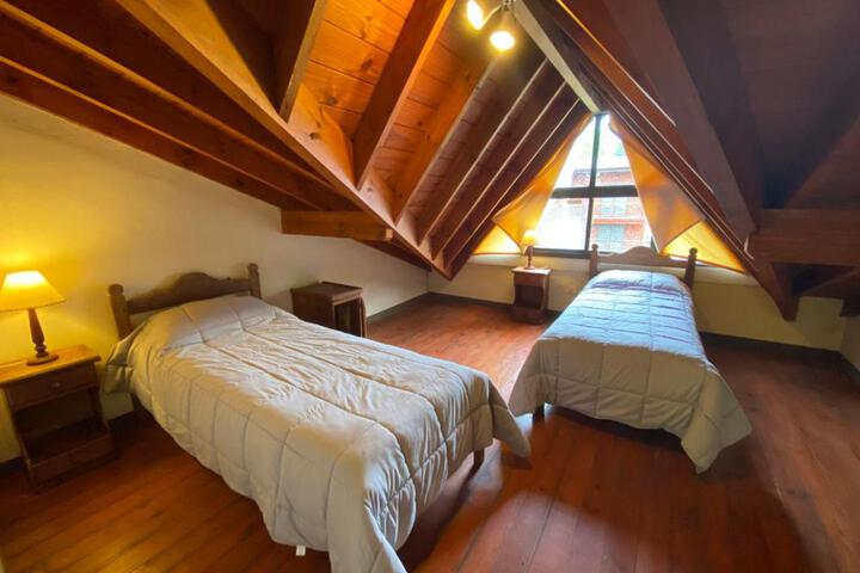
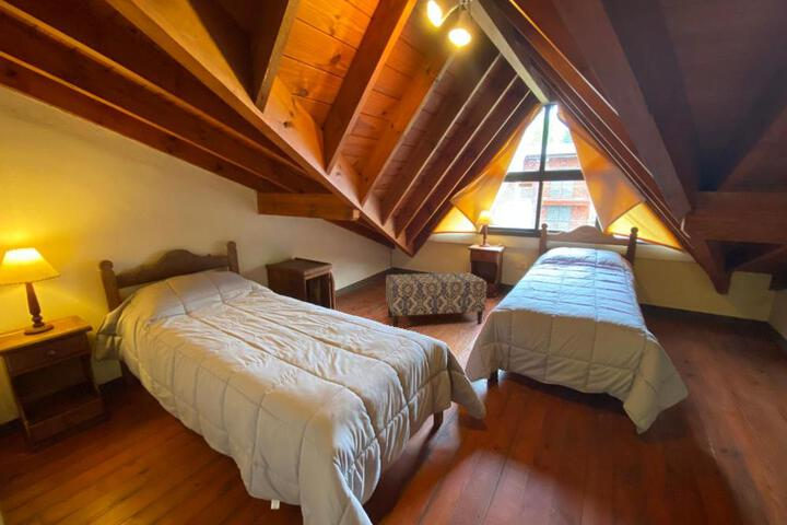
+ bench (433, 299)
